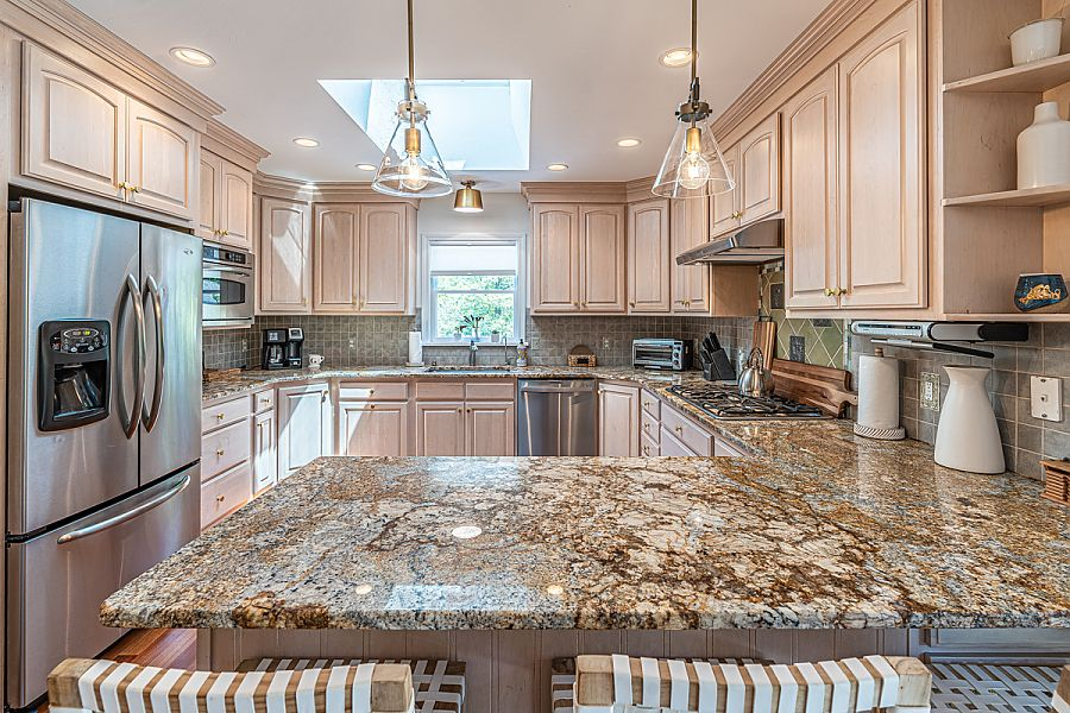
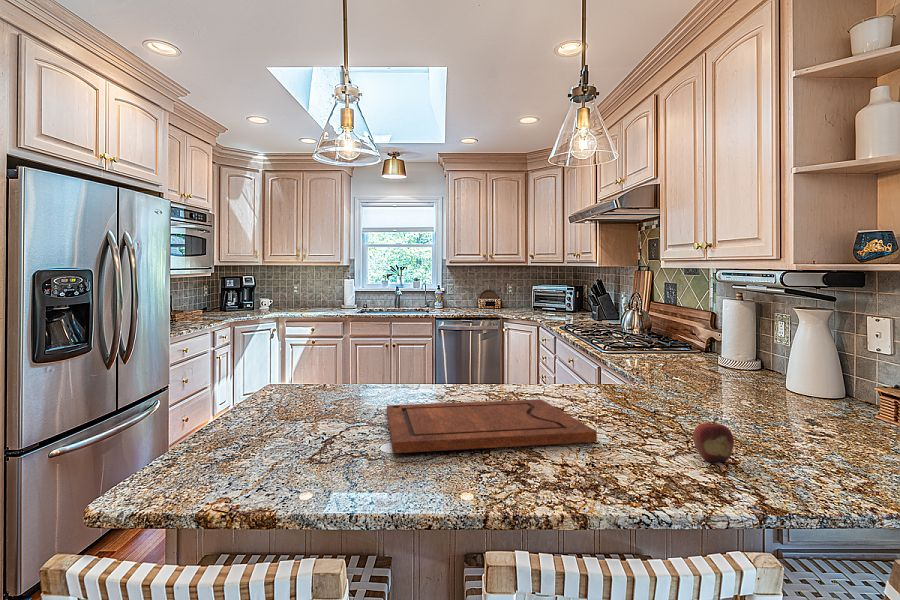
+ fruit (712, 438)
+ cutting board (480, 421)
